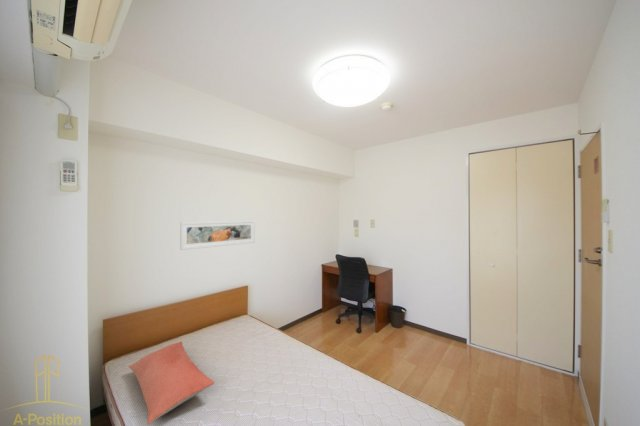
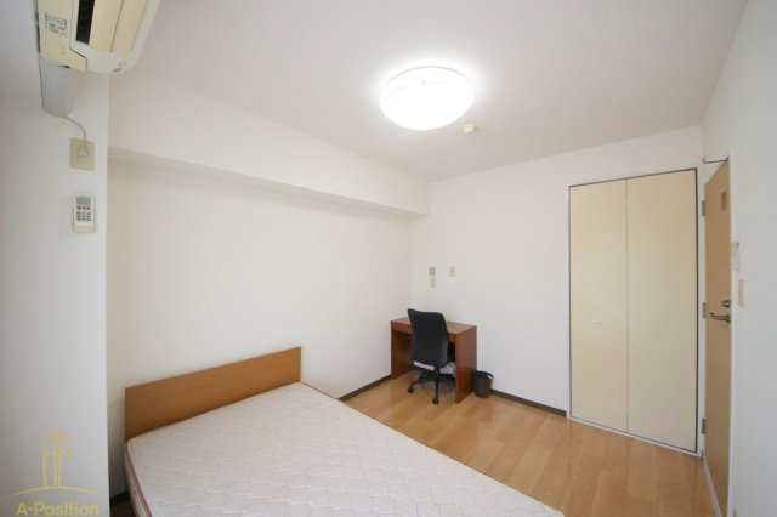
- pillow (168, 374)
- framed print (221, 233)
